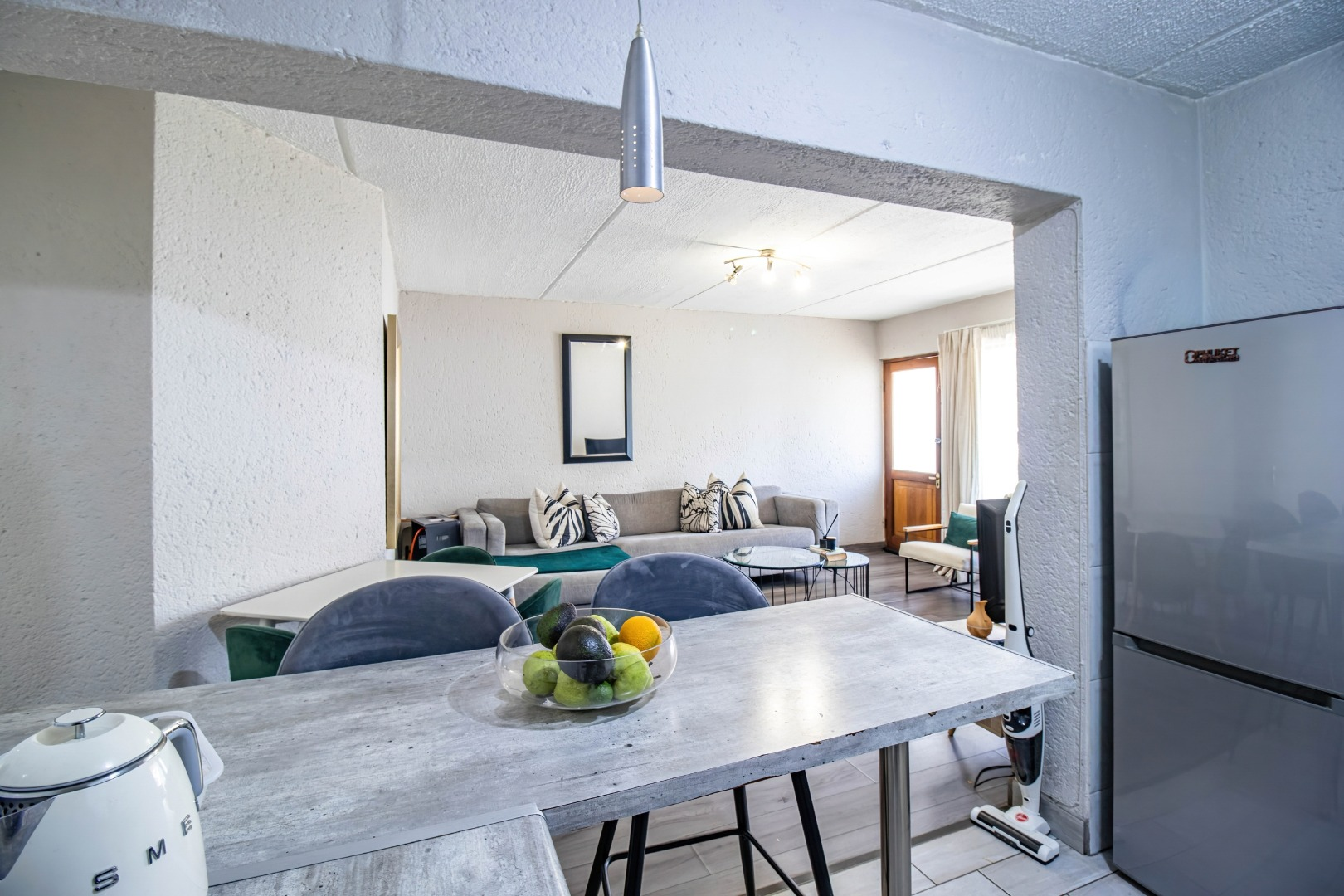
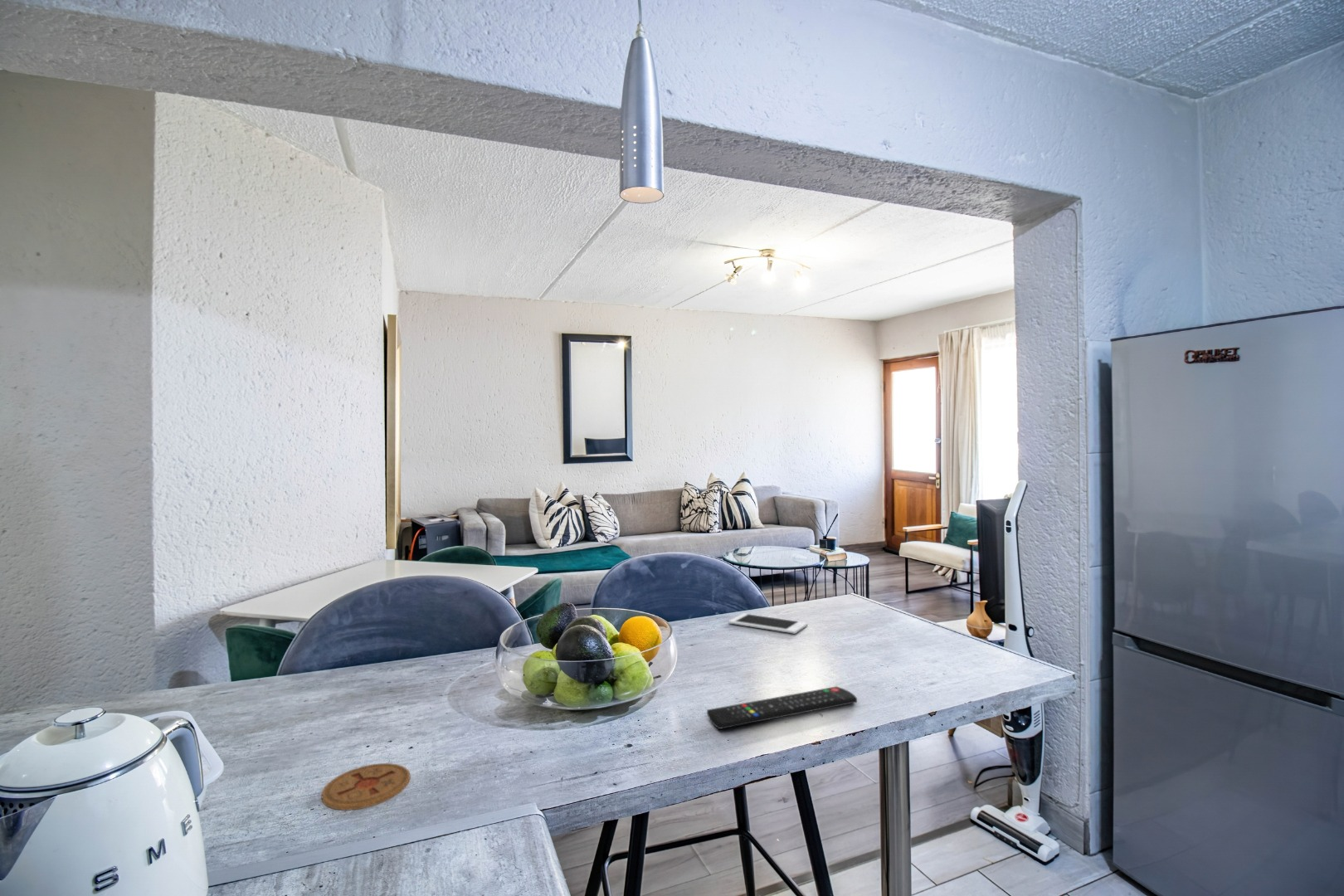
+ coaster (367, 785)
+ cell phone (767, 622)
+ remote control (785, 708)
